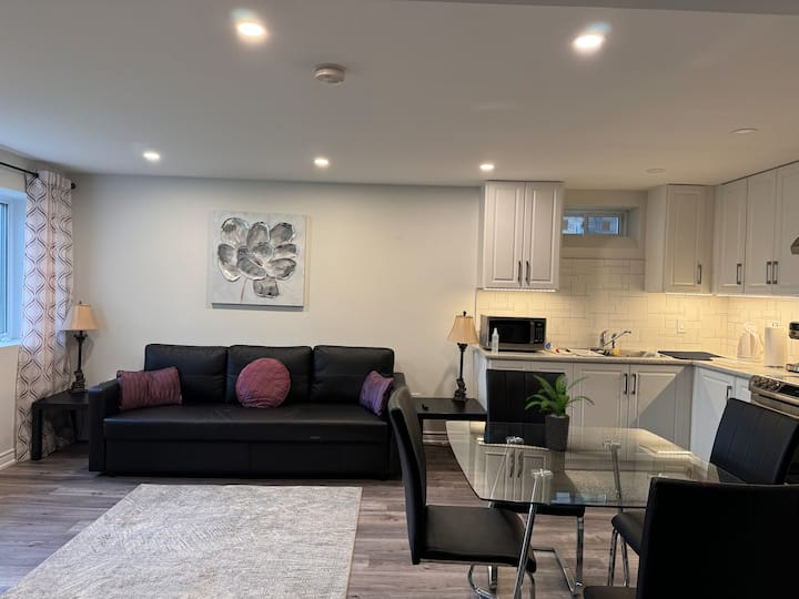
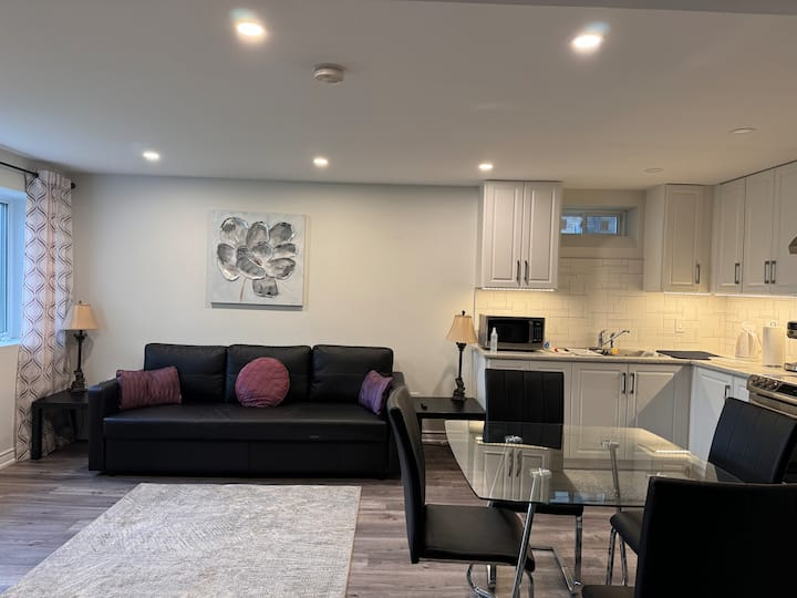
- potted plant (557, 410)
